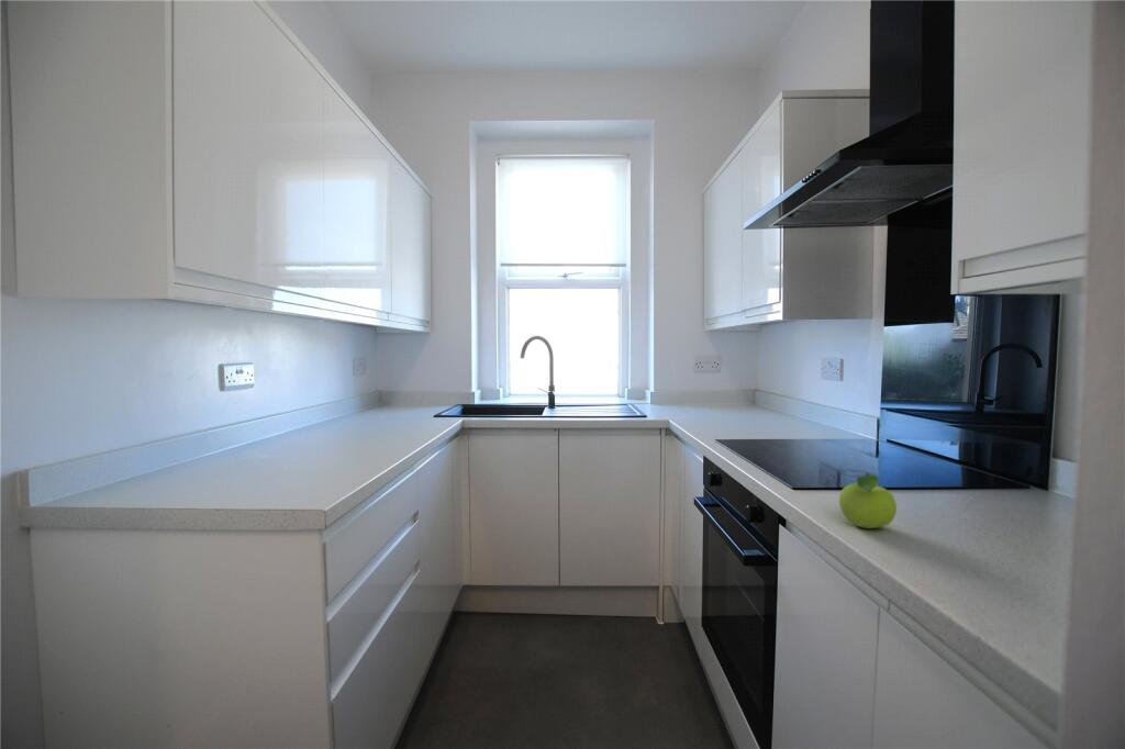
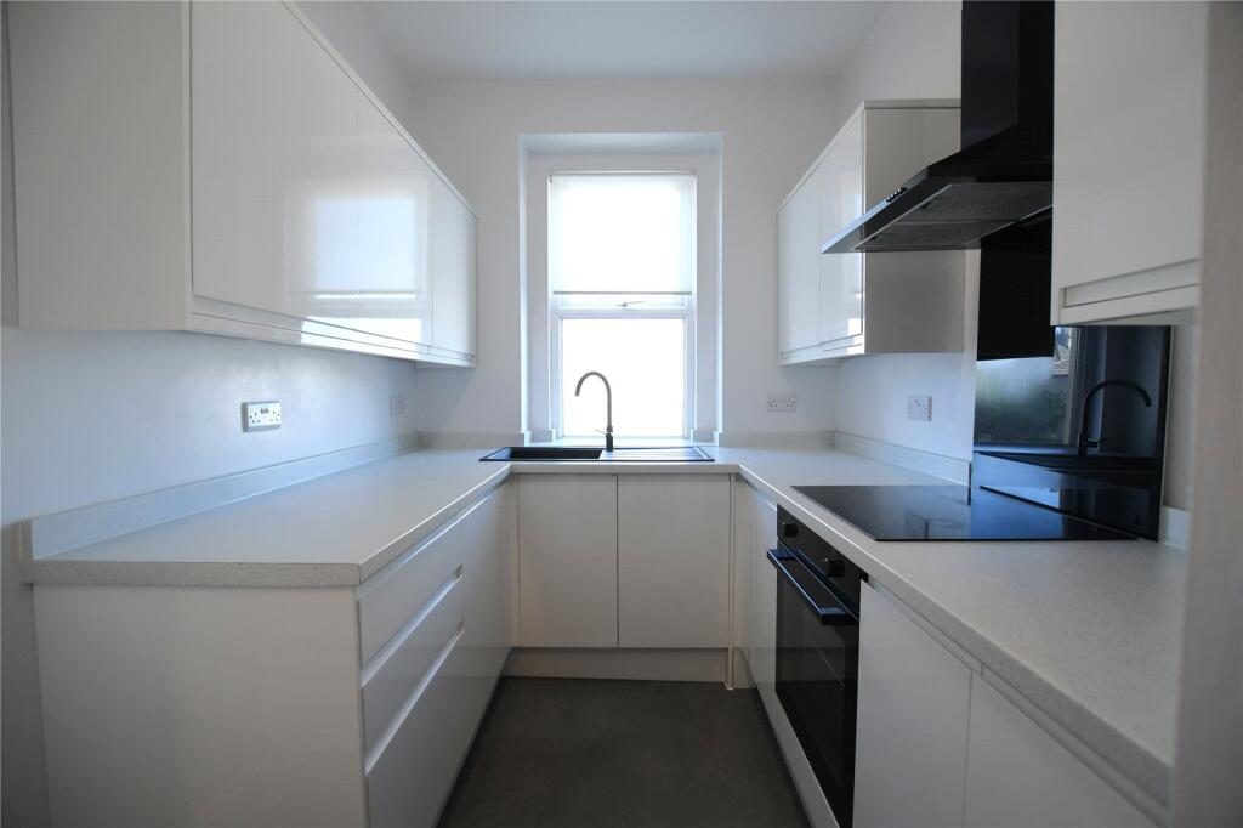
- fruit (867, 501)
